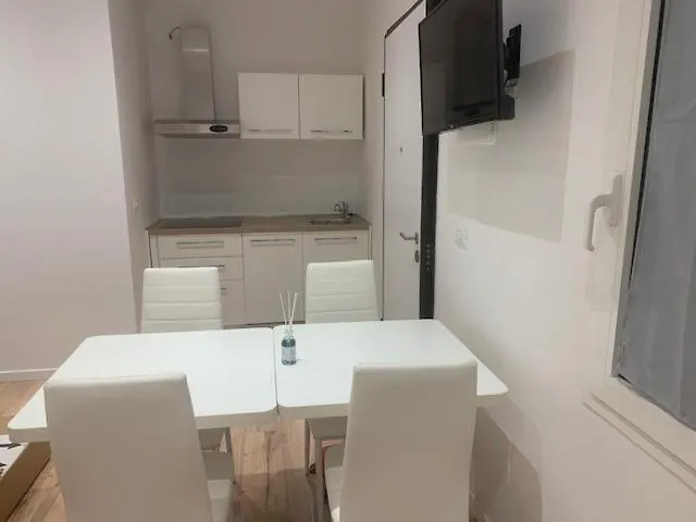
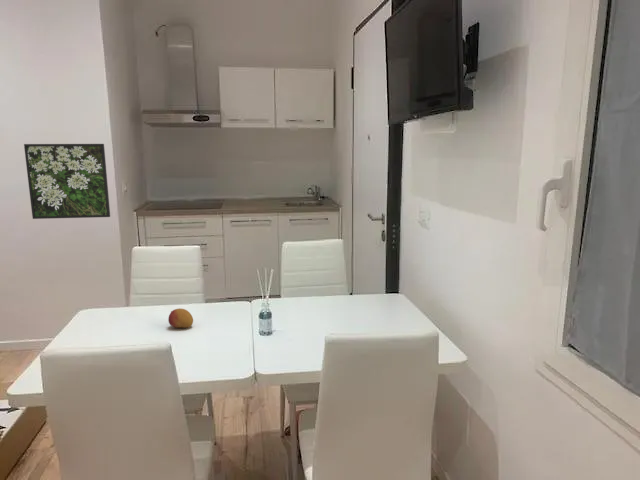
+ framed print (68, 181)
+ fruit (180, 317)
